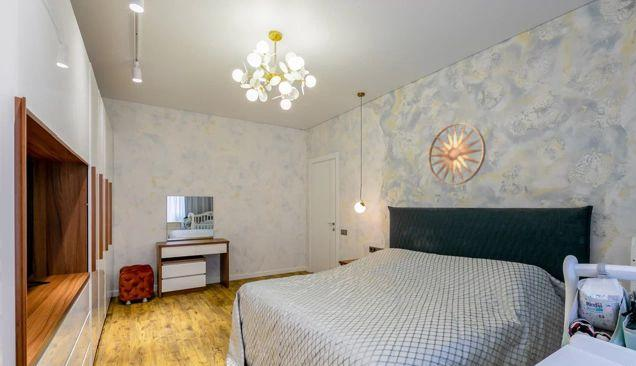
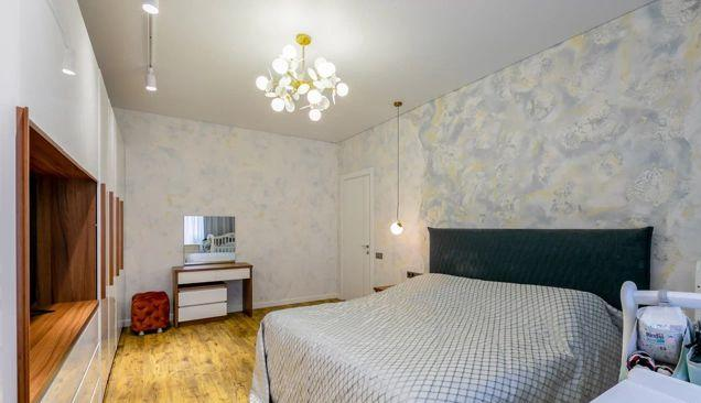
- wall art (454, 154)
